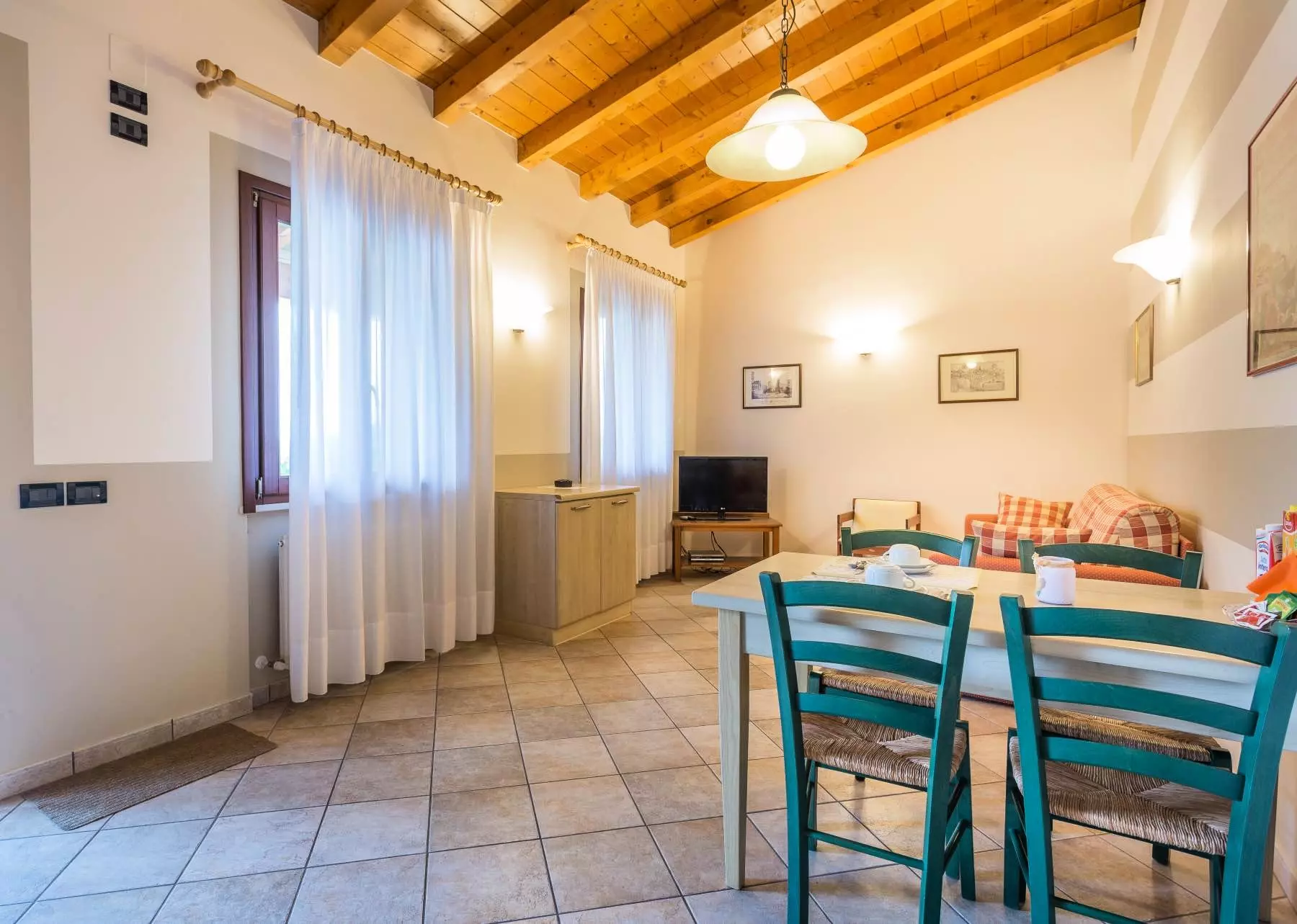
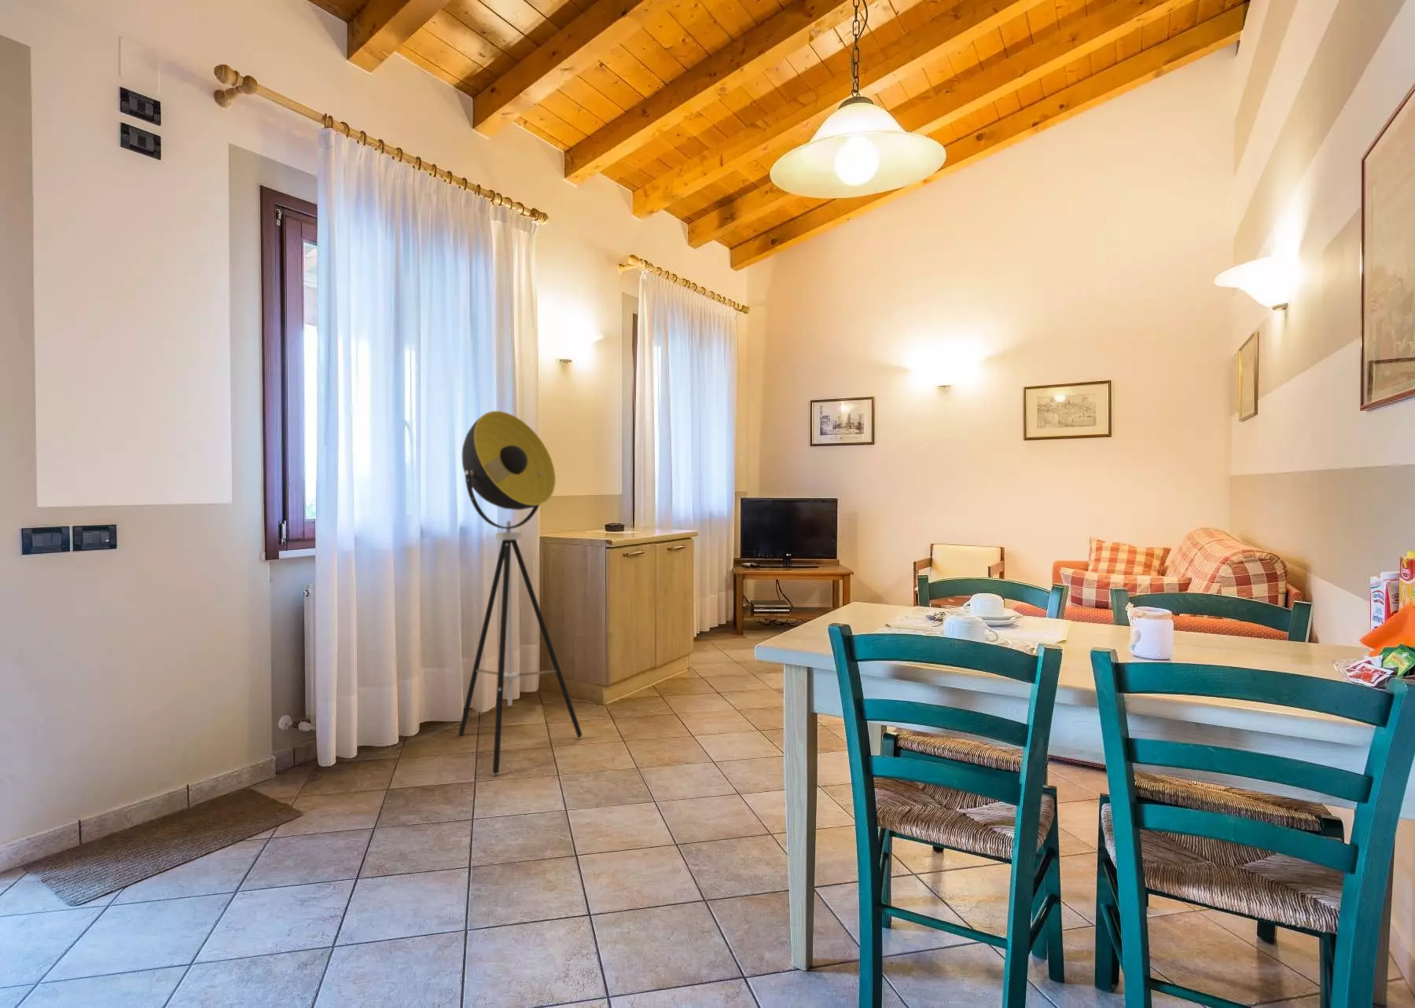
+ floor lamp (496, 578)
